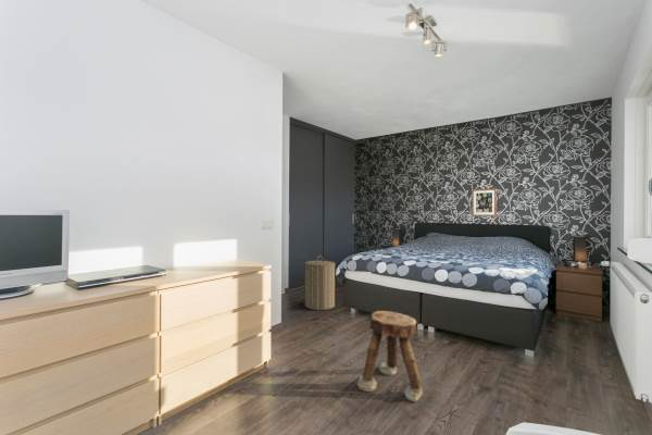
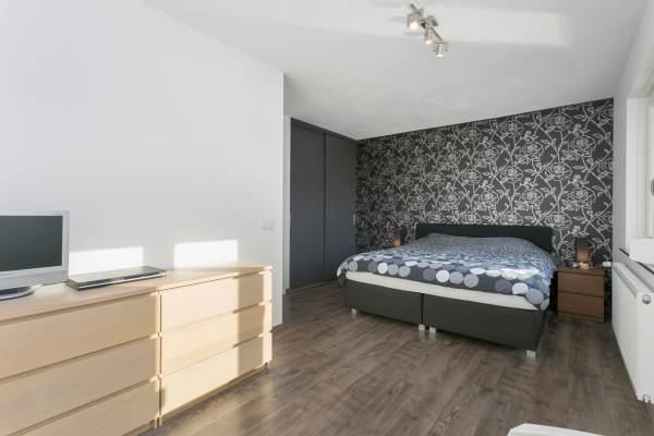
- stool (393, 349)
- laundry hamper (319, 281)
- wall art (484, 202)
